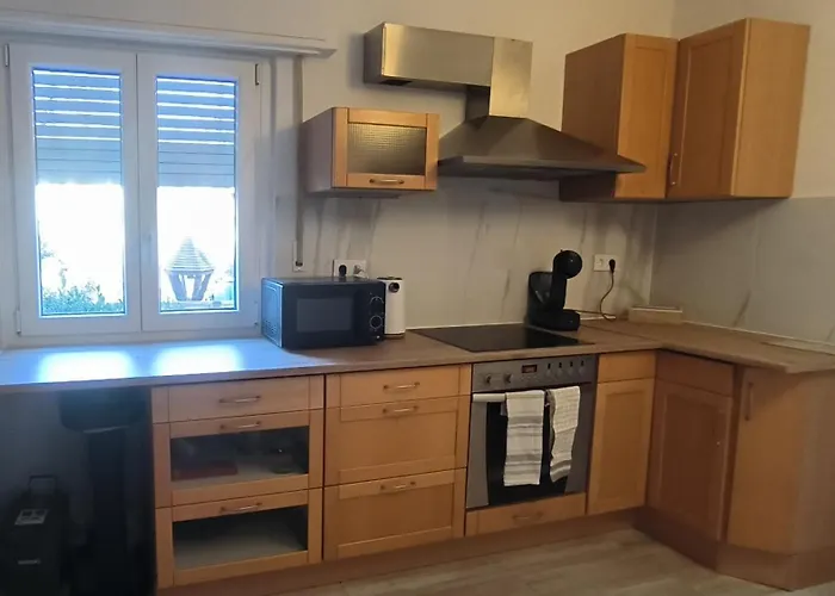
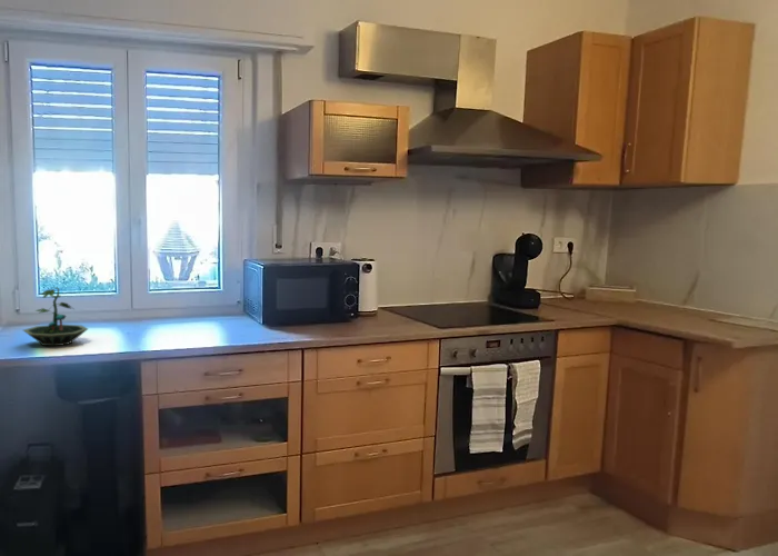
+ terrarium (54, 298)
